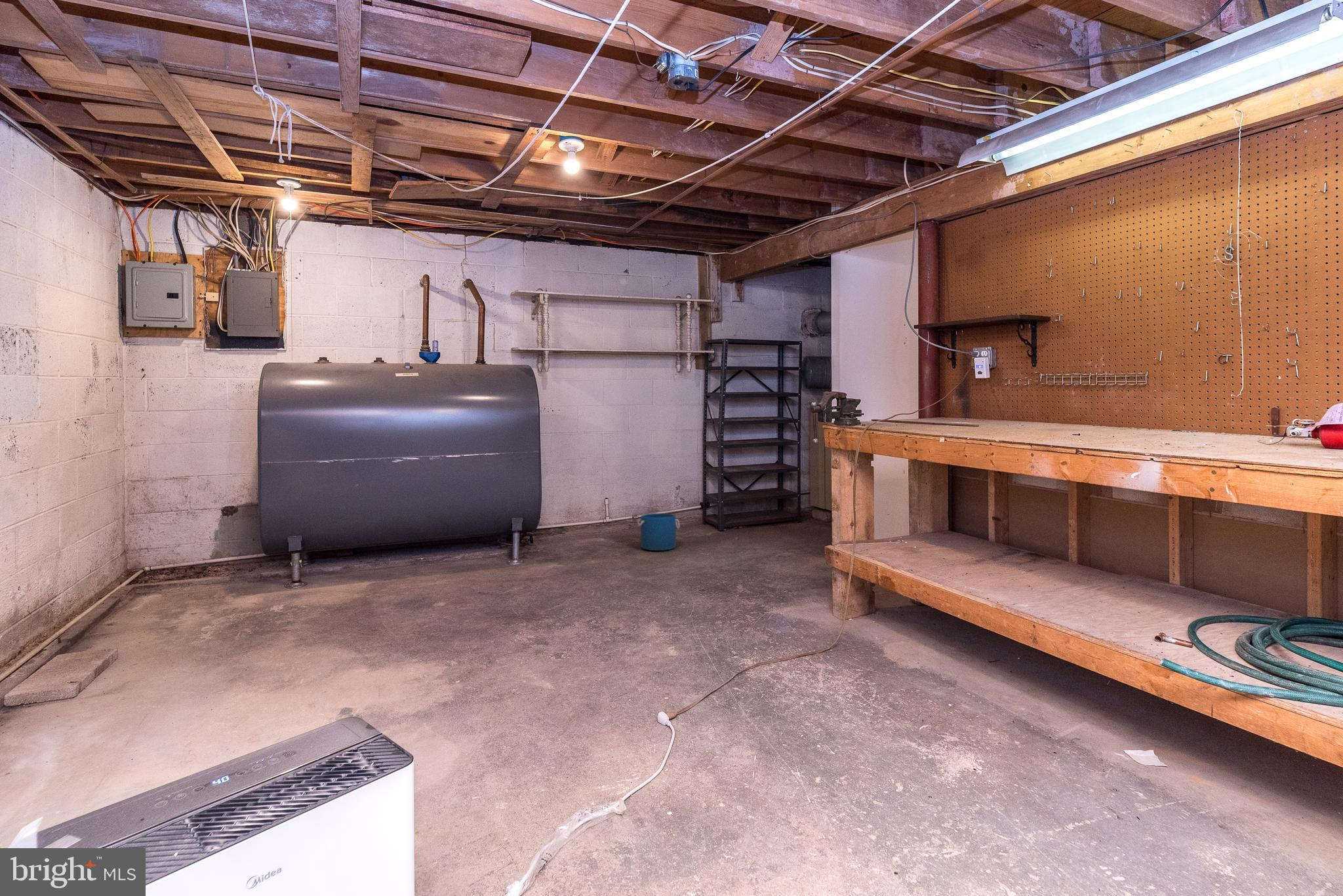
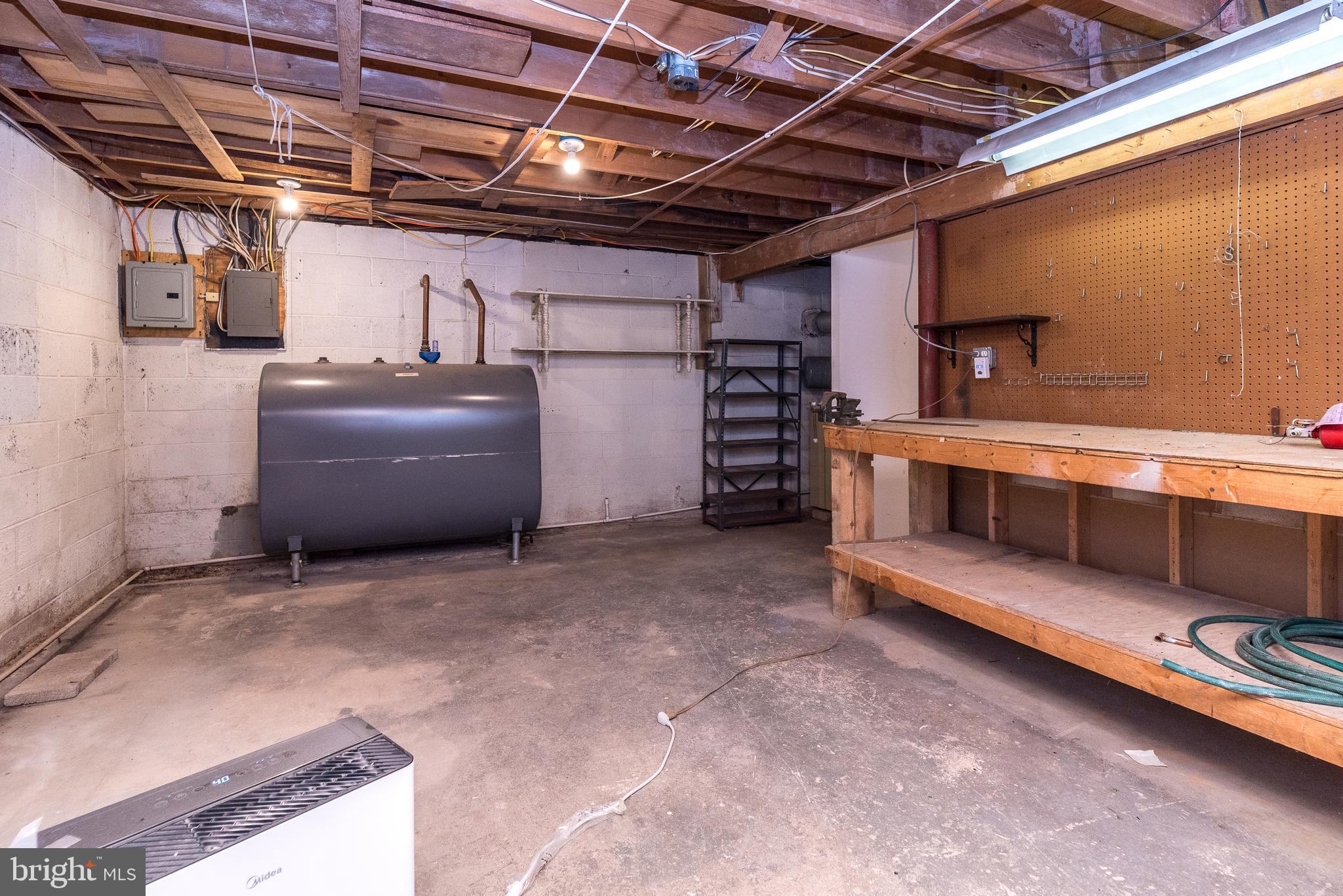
- bucket (658, 532)
